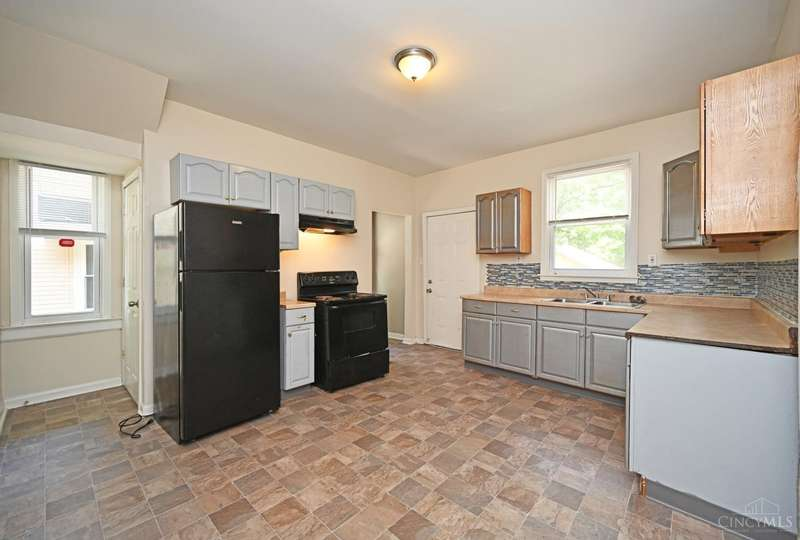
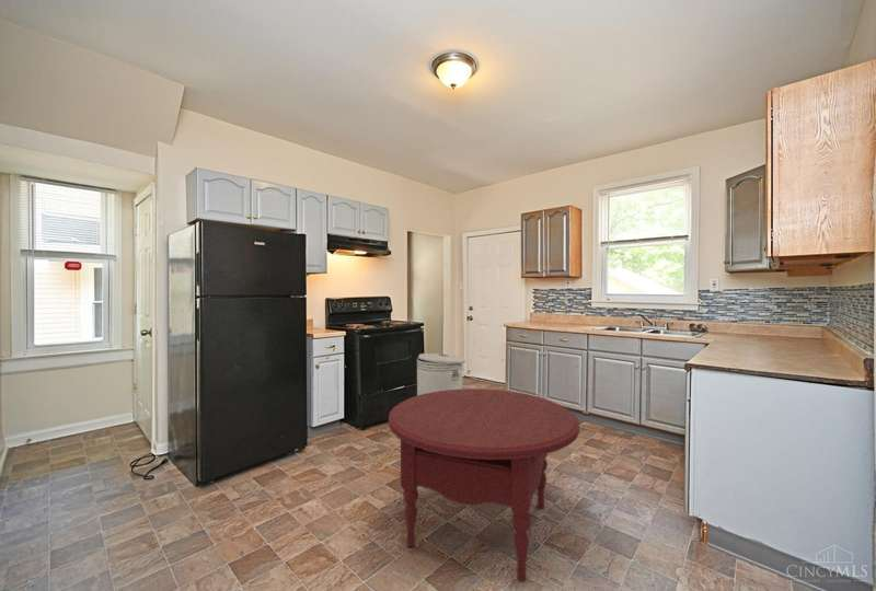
+ round table (481, 467)
+ can (440, 386)
